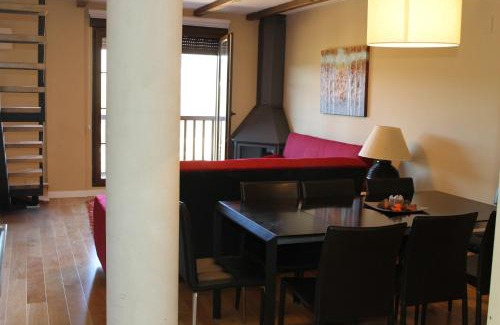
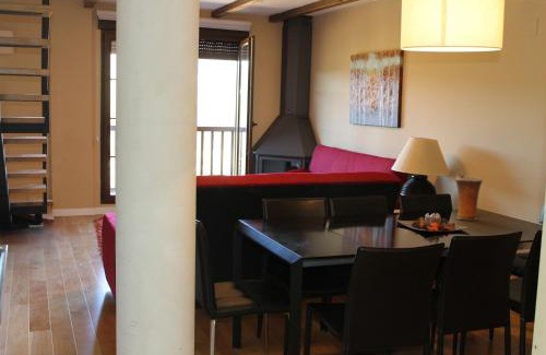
+ vase (467, 194)
